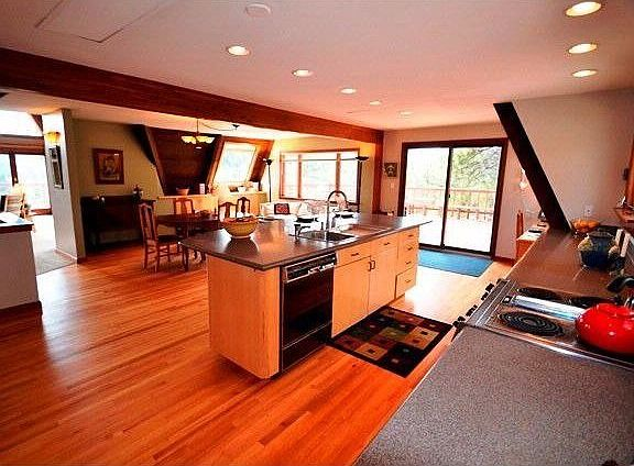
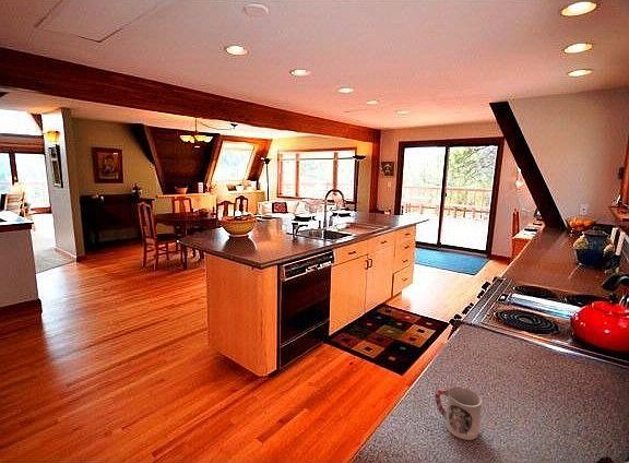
+ cup (455, 408)
